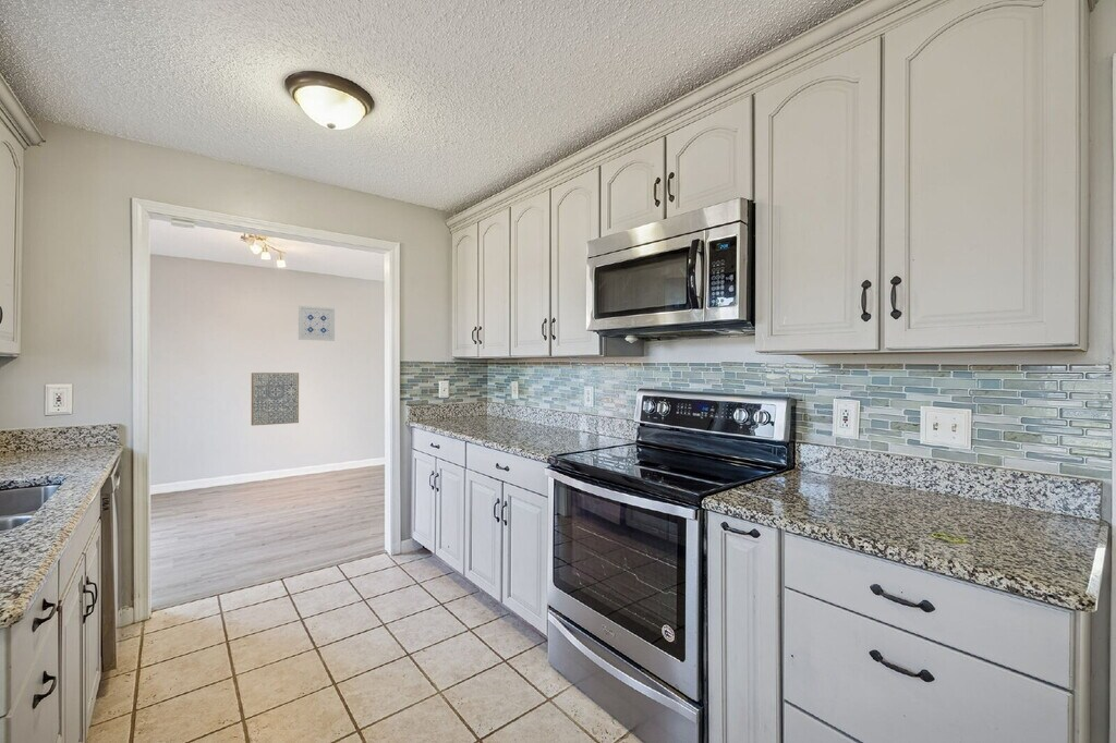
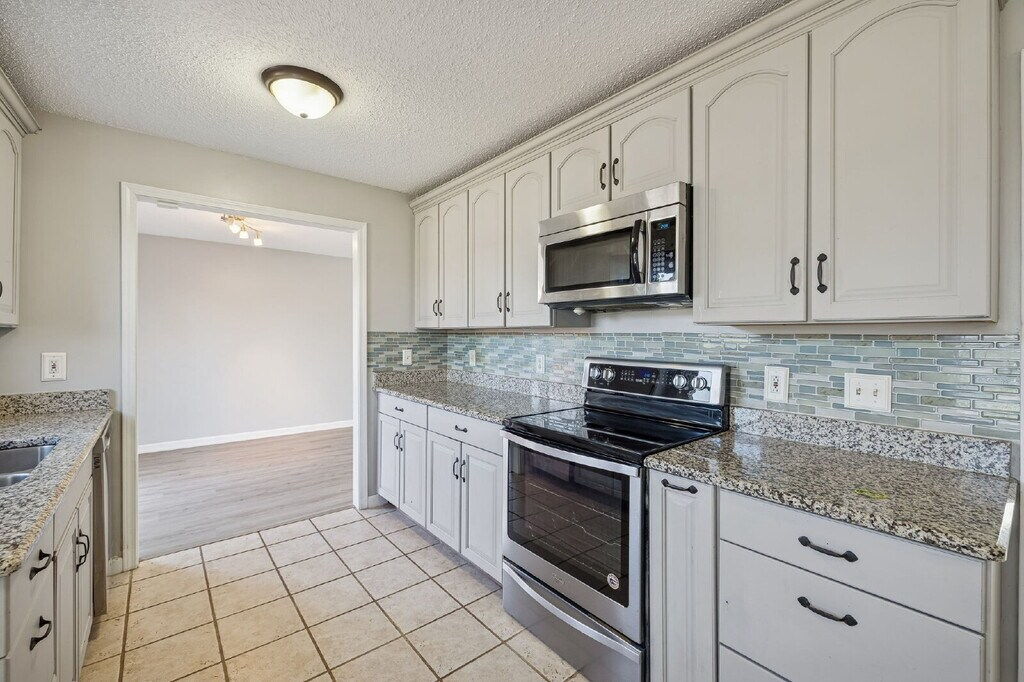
- wall art (275, 398)
- wall art (316, 324)
